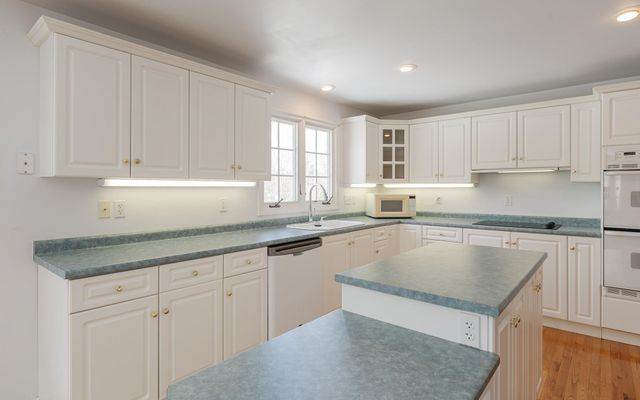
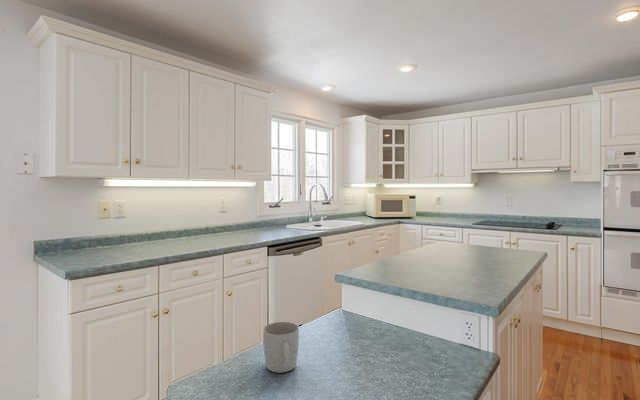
+ mug (282, 349)
